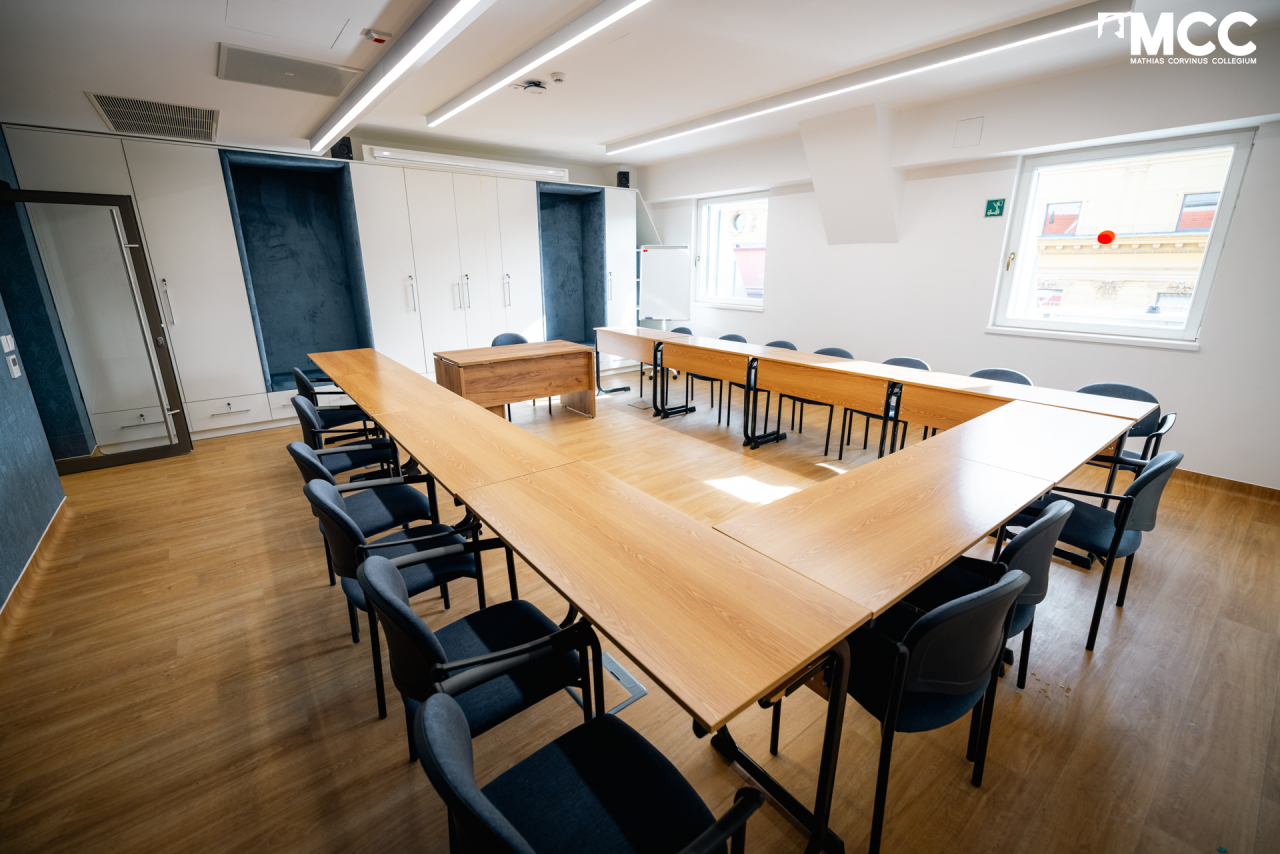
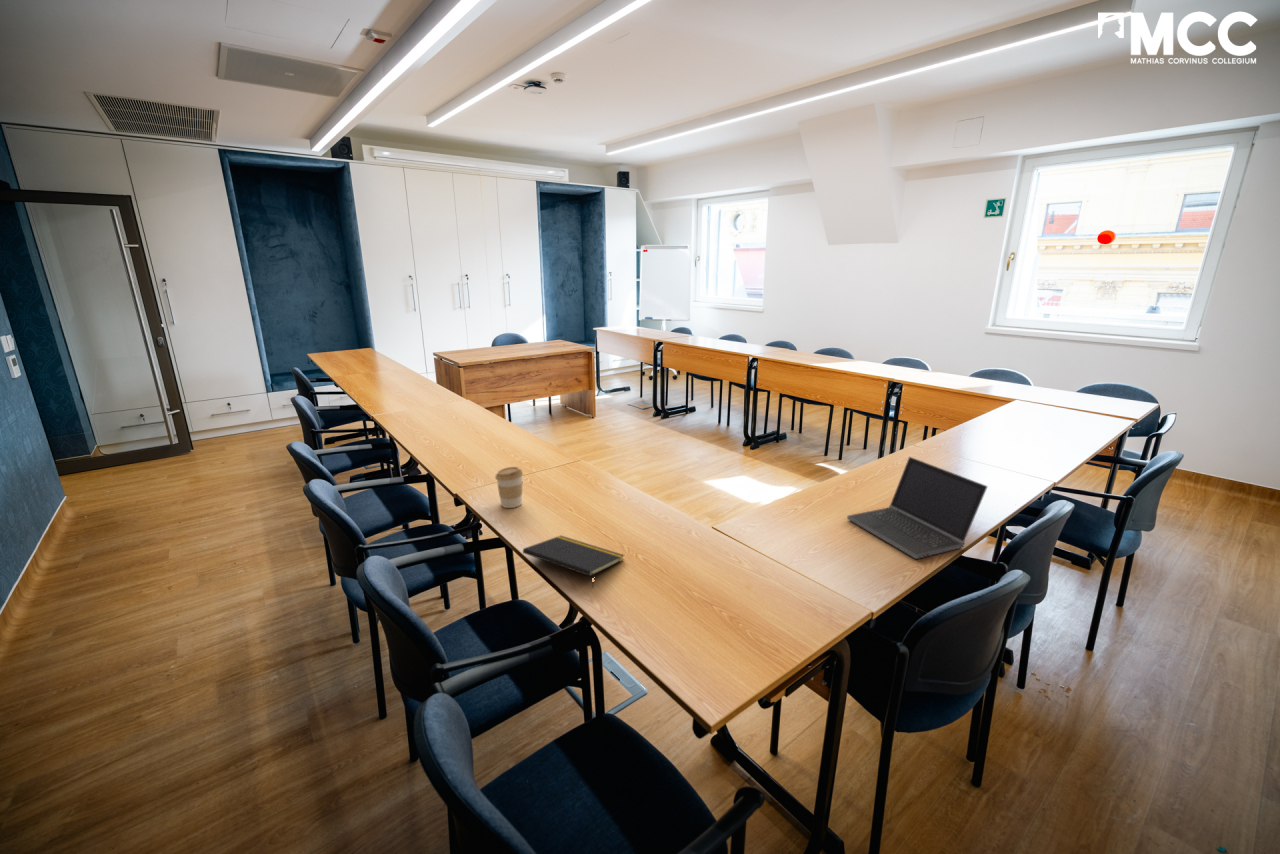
+ laptop computer (912, 503)
+ coffee cup (510, 486)
+ notepad (574, 554)
